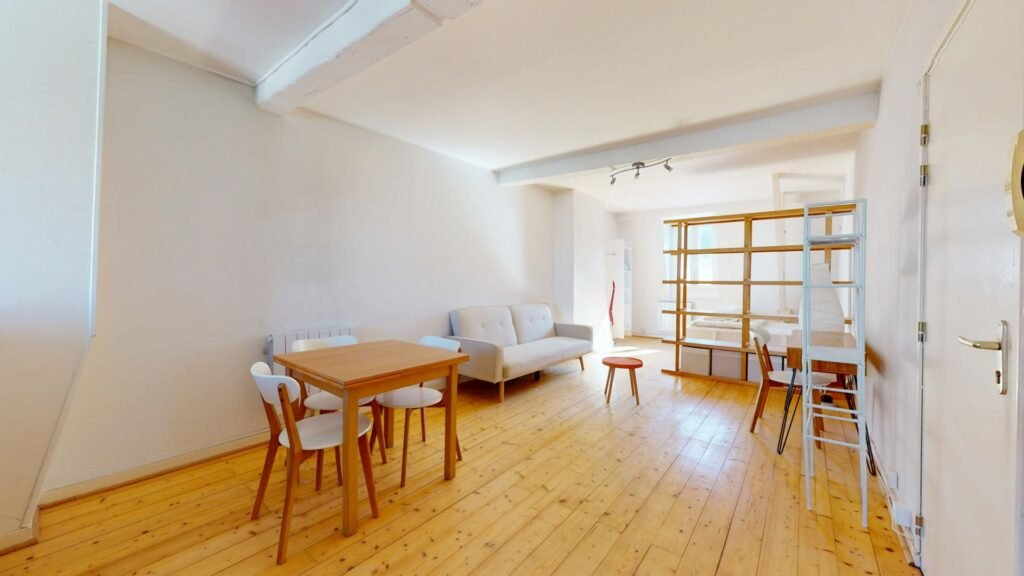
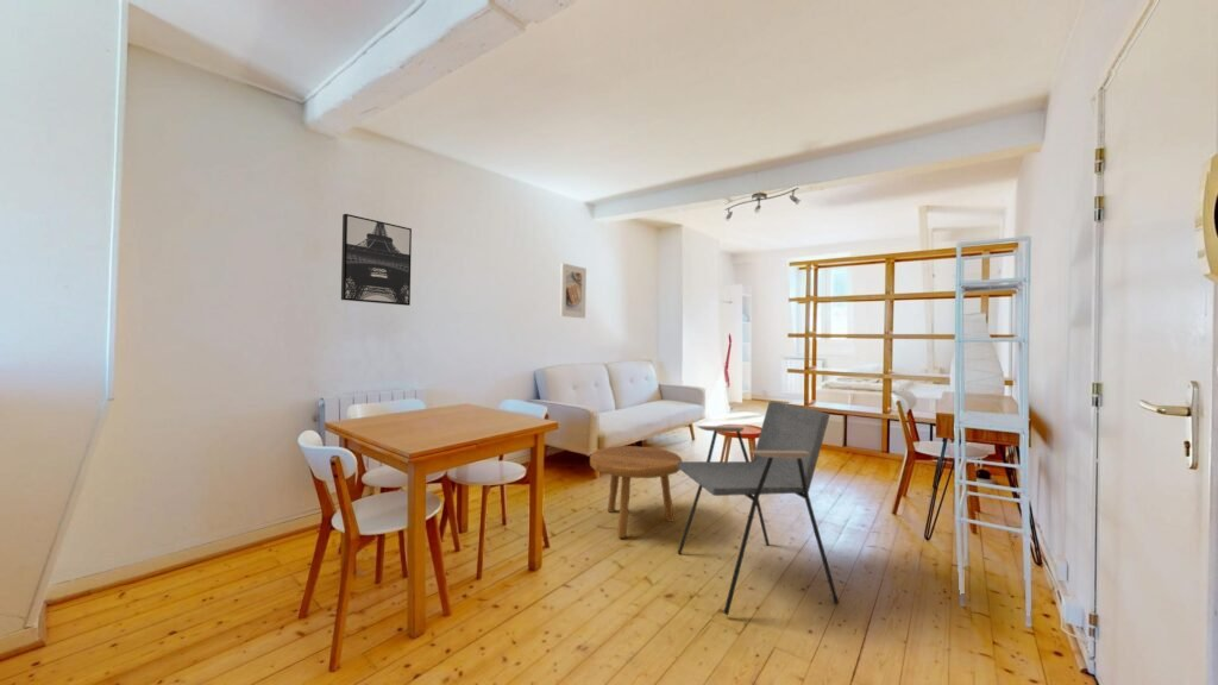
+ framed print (573, 291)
+ footstool (629, 489)
+ armchair (748, 491)
+ wall art (377, 262)
